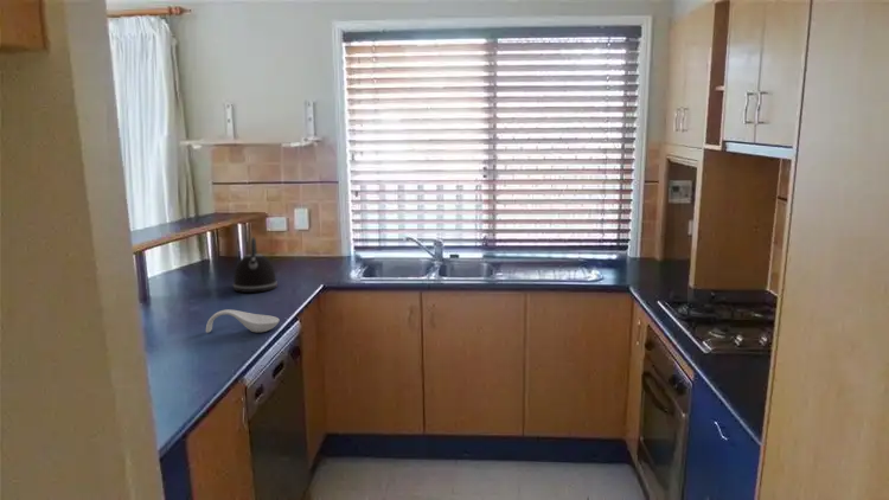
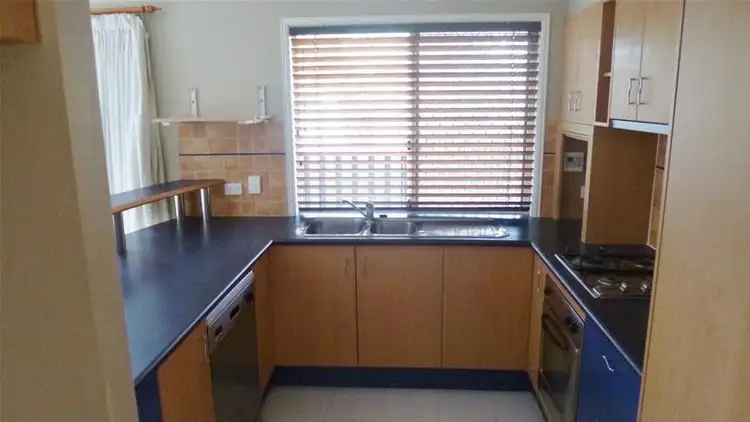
- kettle (254, 262)
- spoon rest (243, 320)
